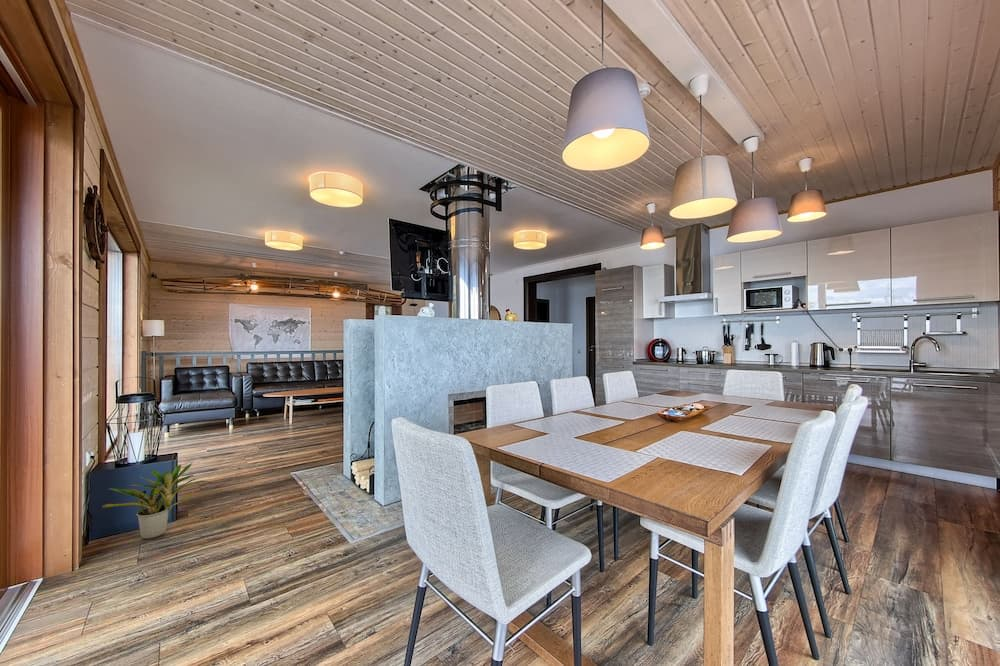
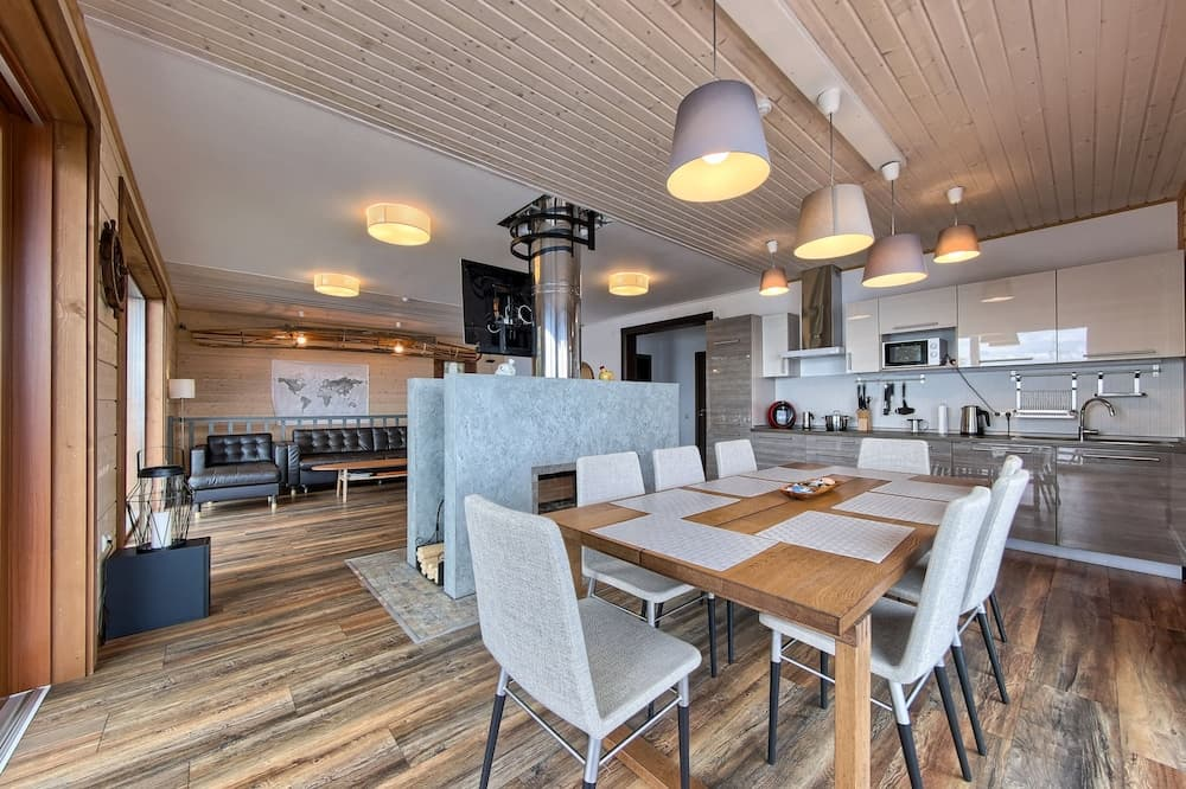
- potted plant (160, 500)
